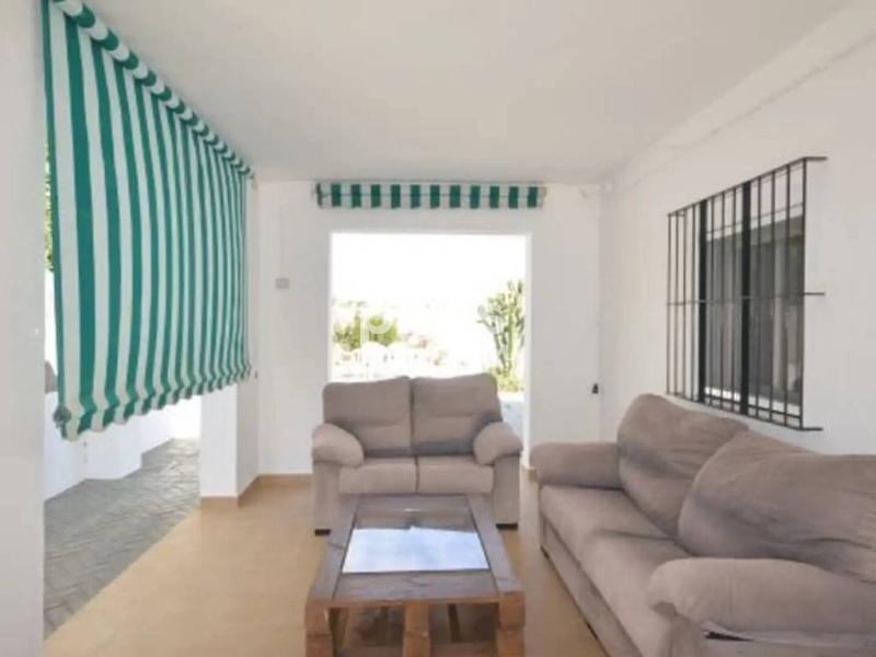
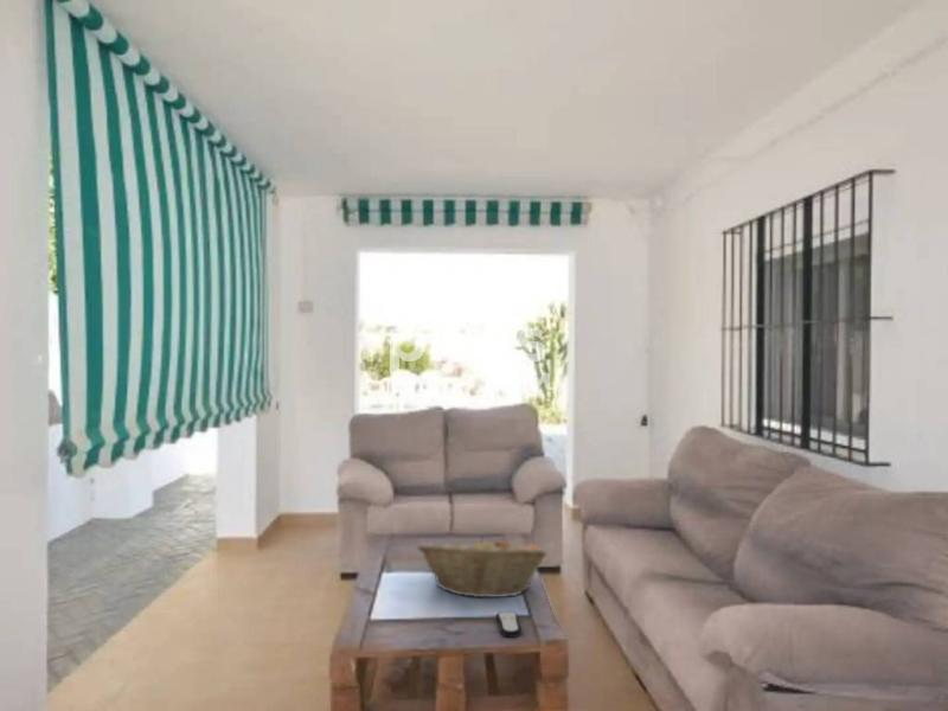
+ remote control (508, 623)
+ fruit basket (481, 559)
